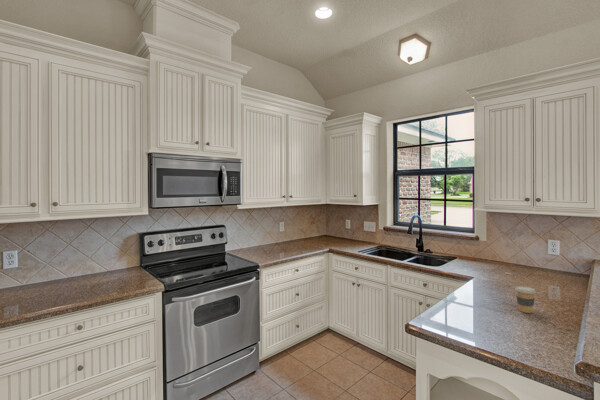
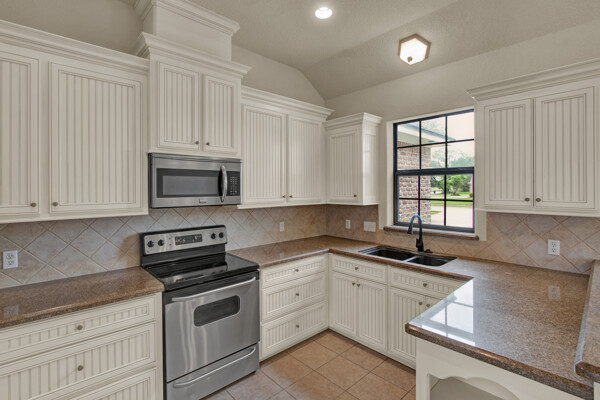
- coffee cup (525, 299)
